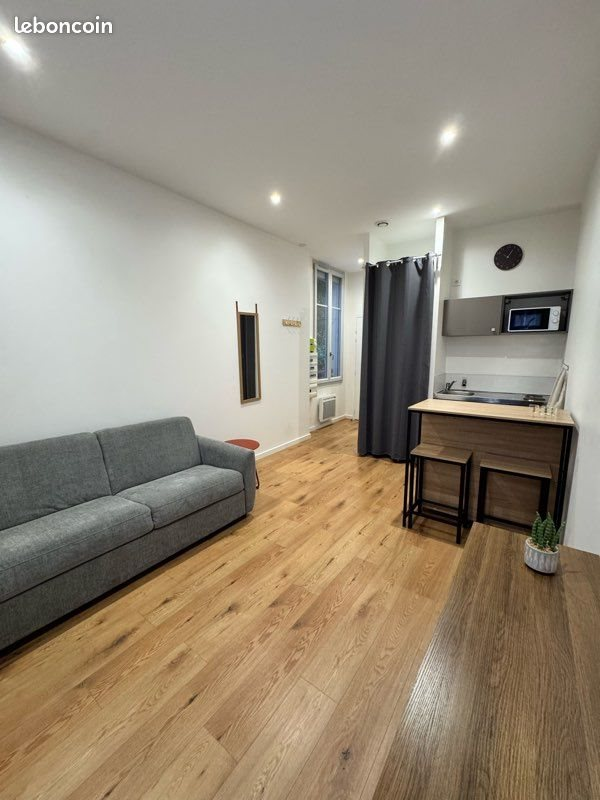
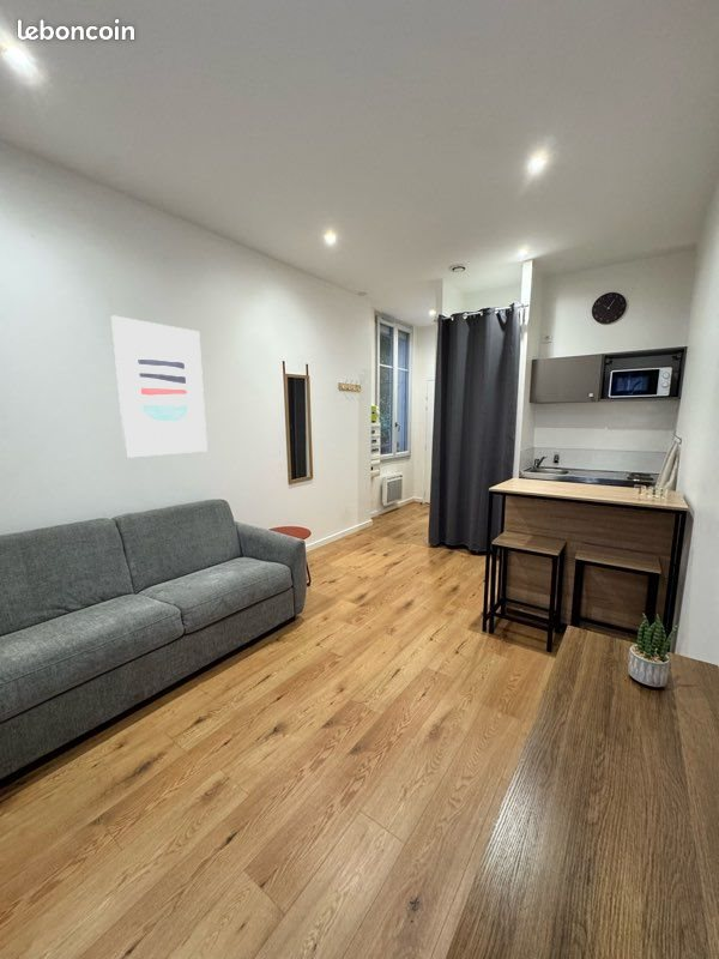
+ wall art (164, 391)
